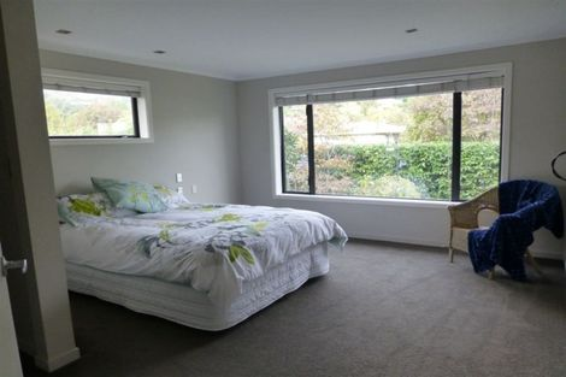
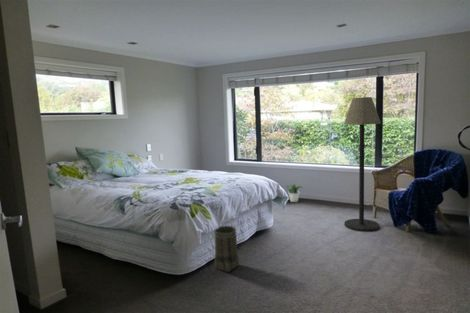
+ basket (226, 248)
+ potted plant (293, 193)
+ floor lamp (361, 163)
